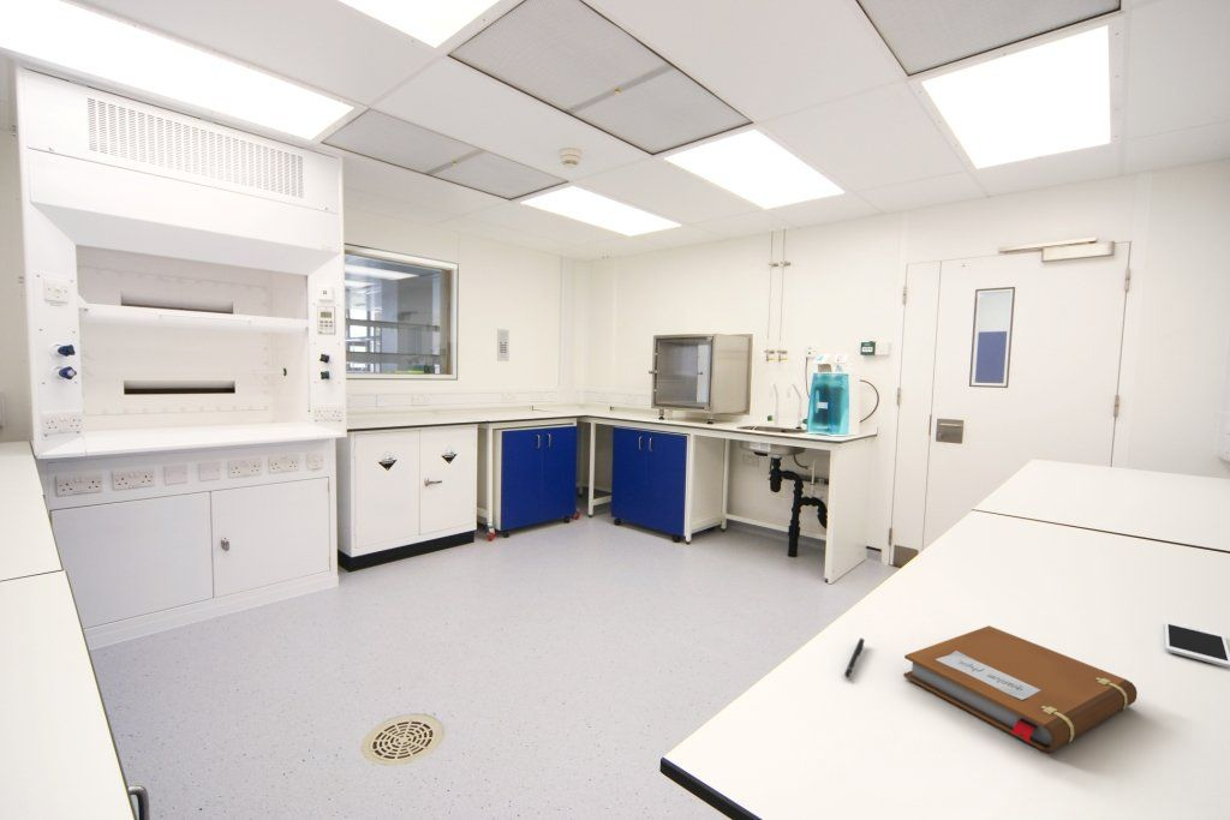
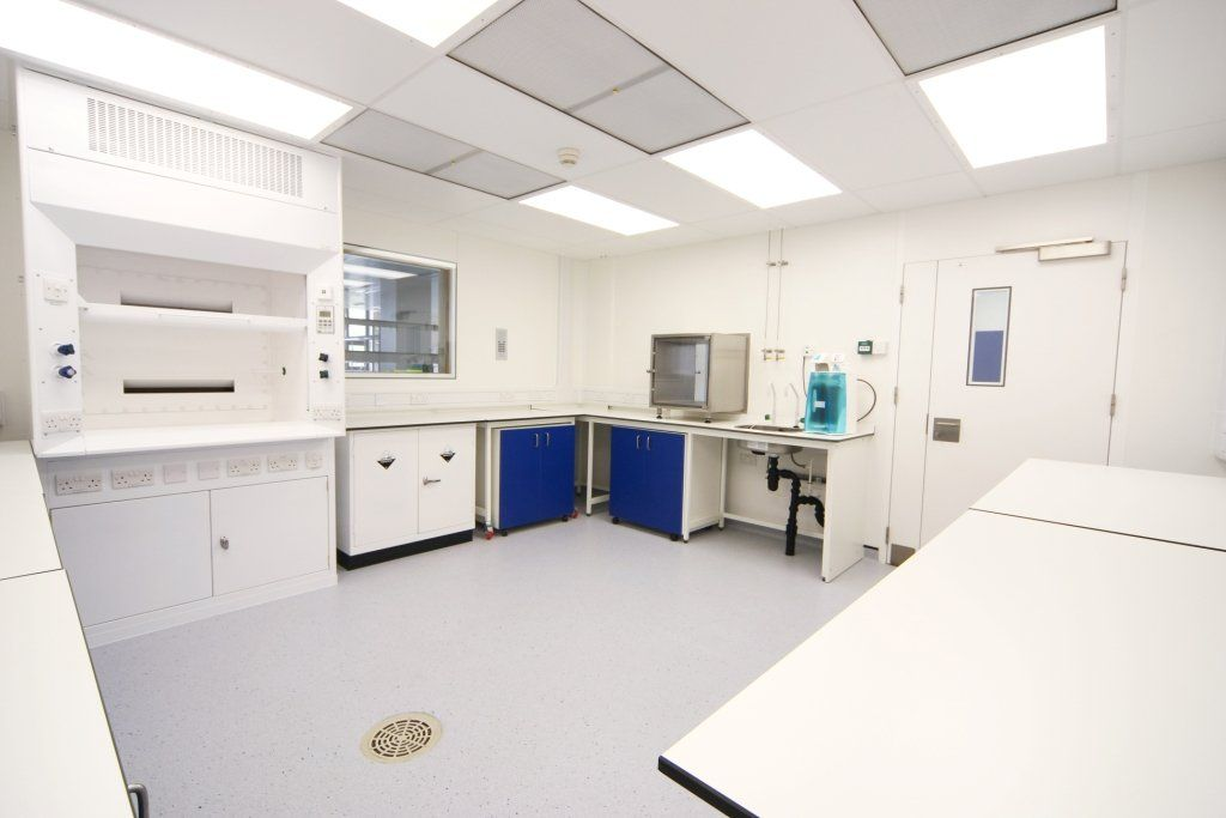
- cell phone (1195, 642)
- pen (854, 657)
- notebook (1014, 681)
